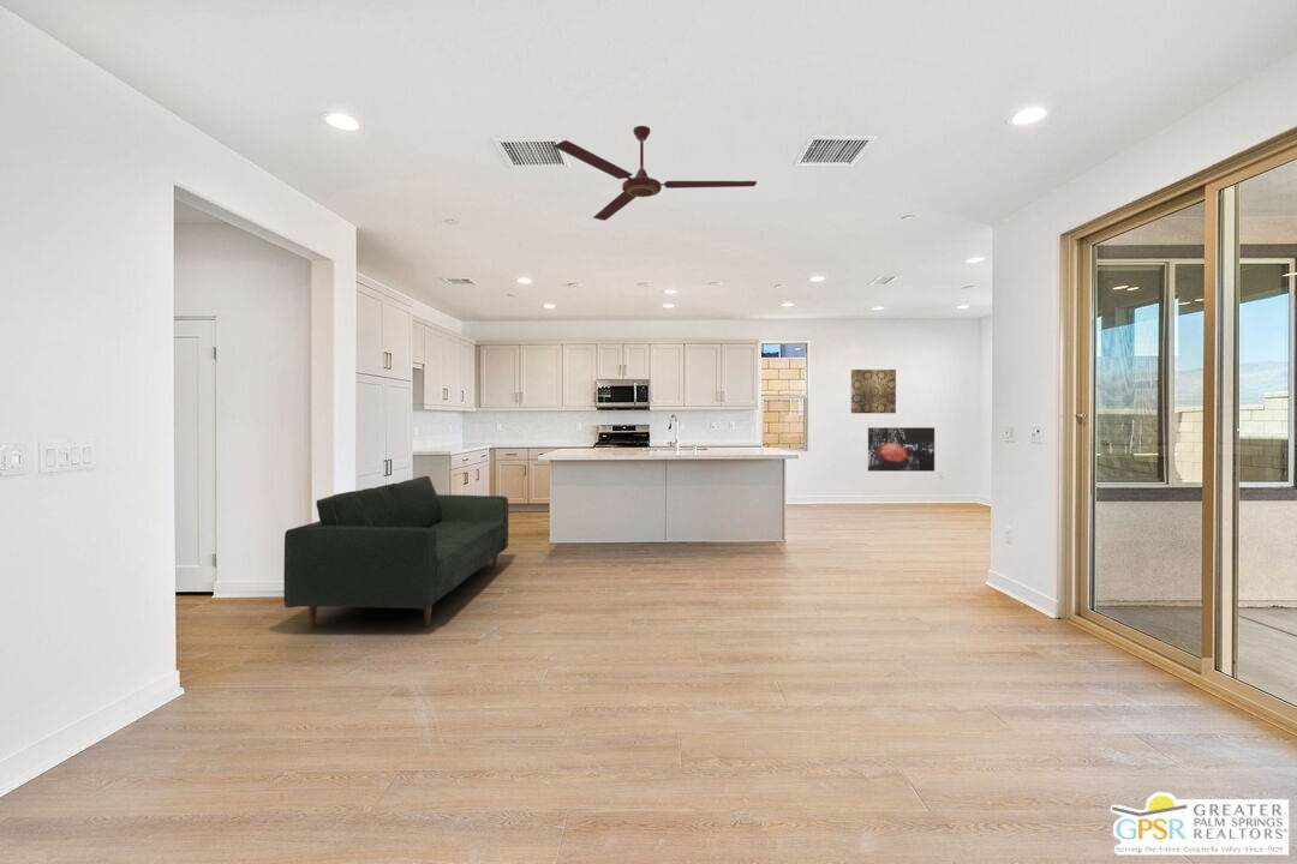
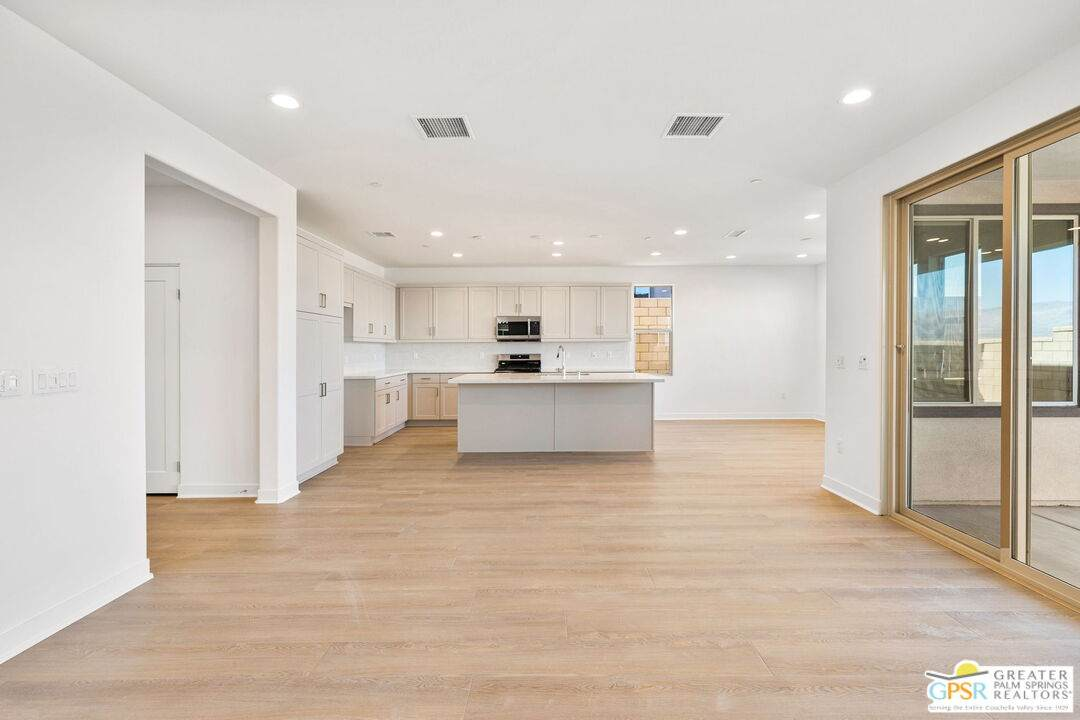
- sofa (419, 538)
- ceiling fan (655, 179)
- wall art (873, 391)
- wall art (901, 449)
